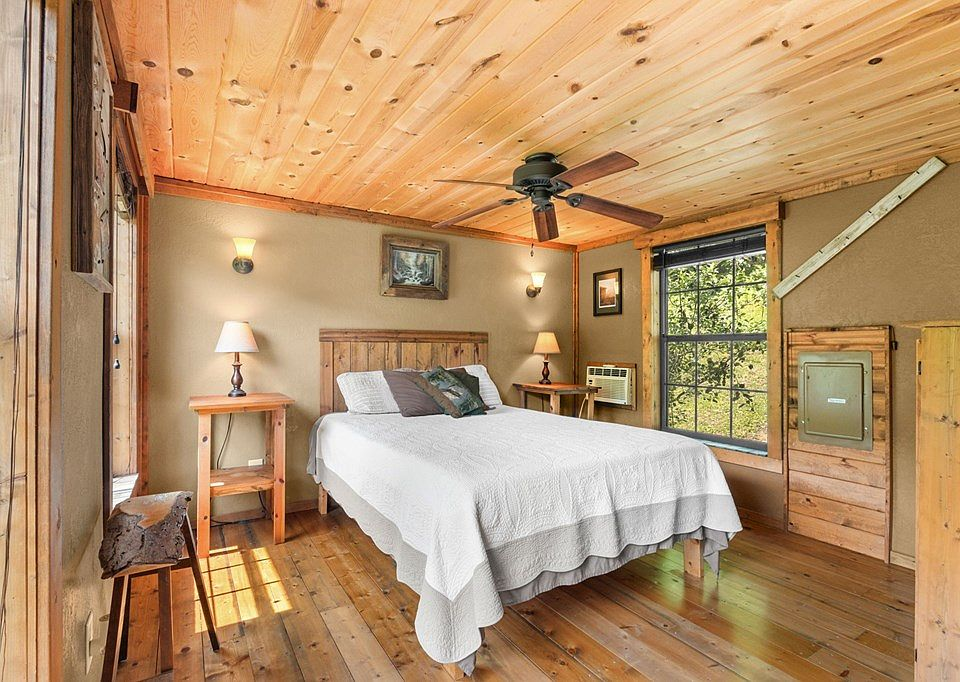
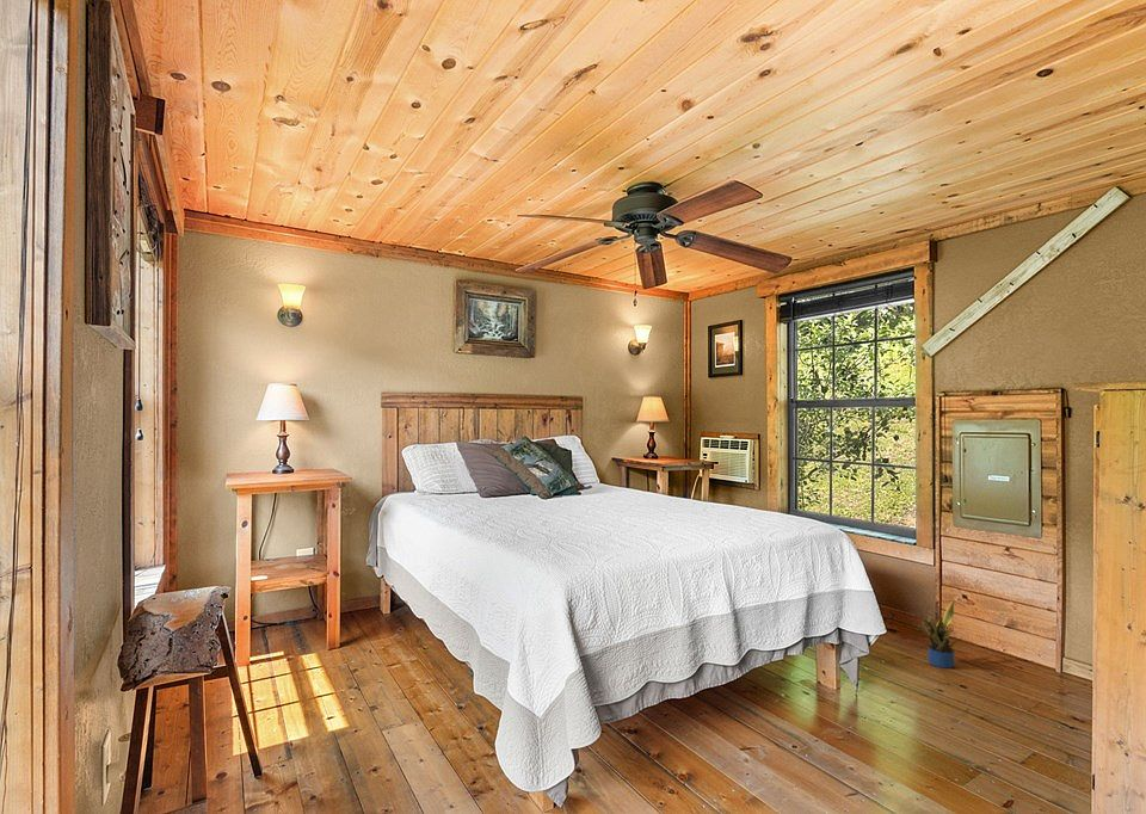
+ potted plant (939, 631)
